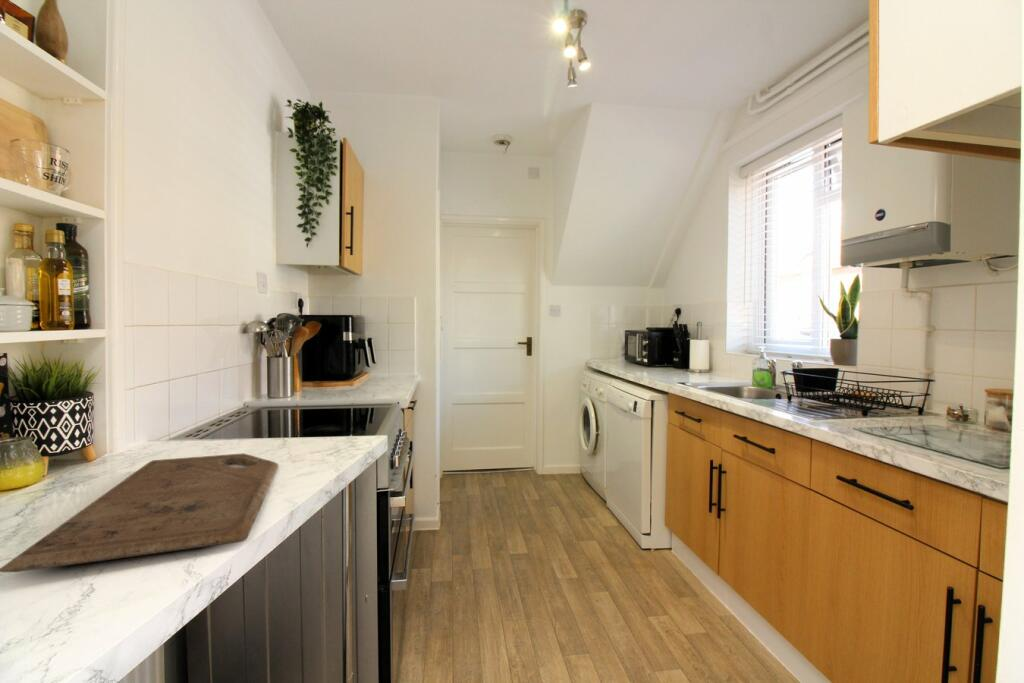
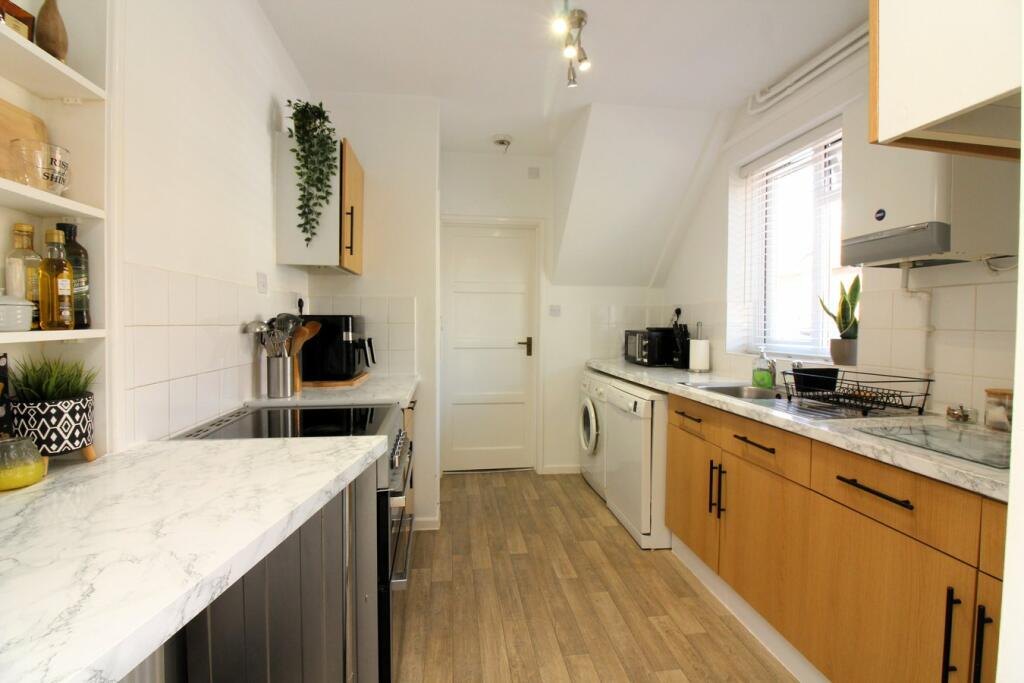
- cutting board (186, 493)
